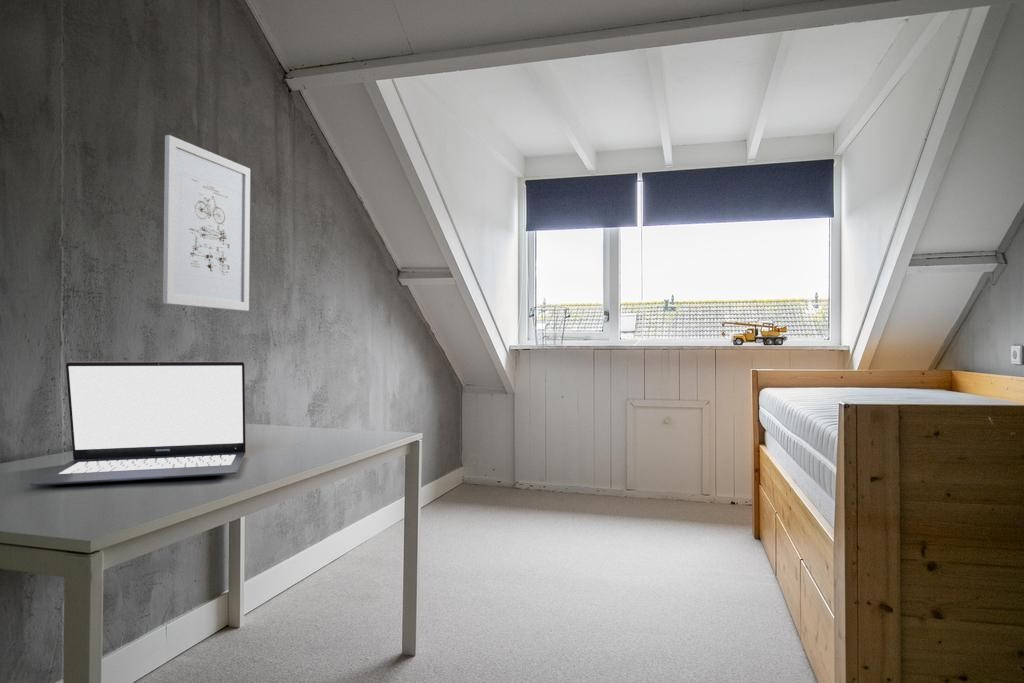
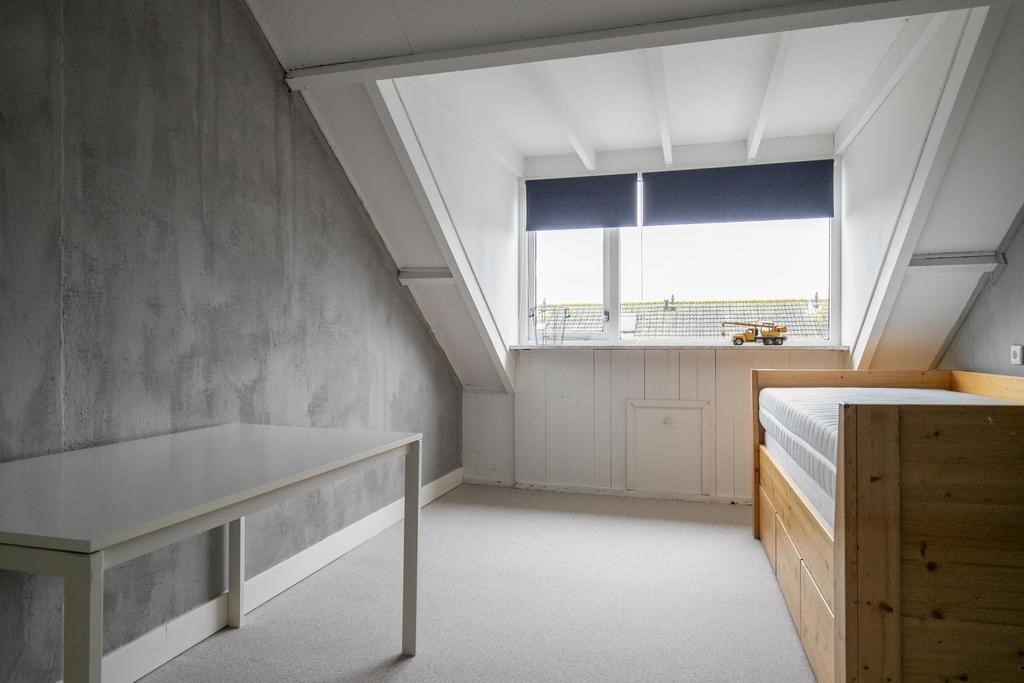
- wall art (210, 230)
- laptop (152, 416)
